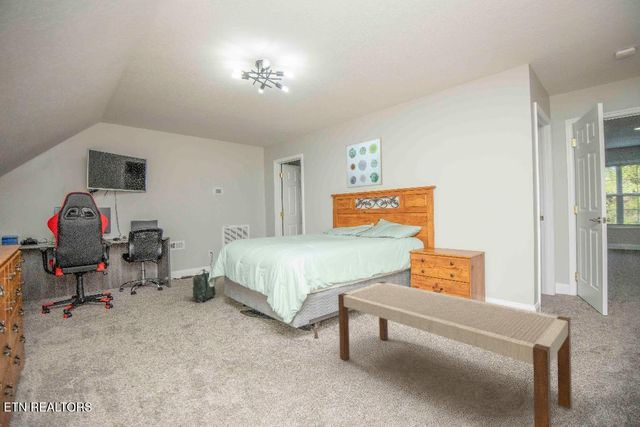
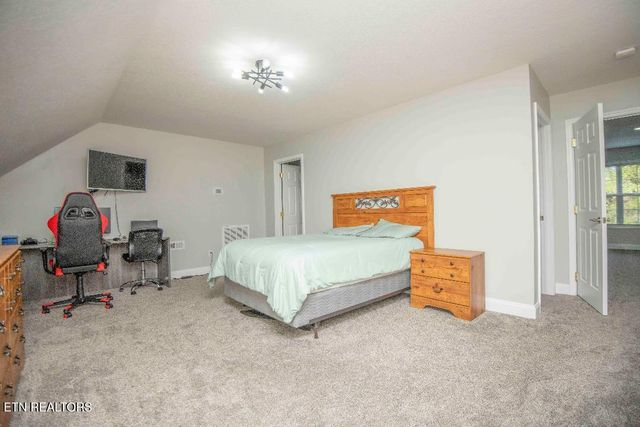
- backpack (197, 285)
- bench (439, 335)
- wall art (363, 164)
